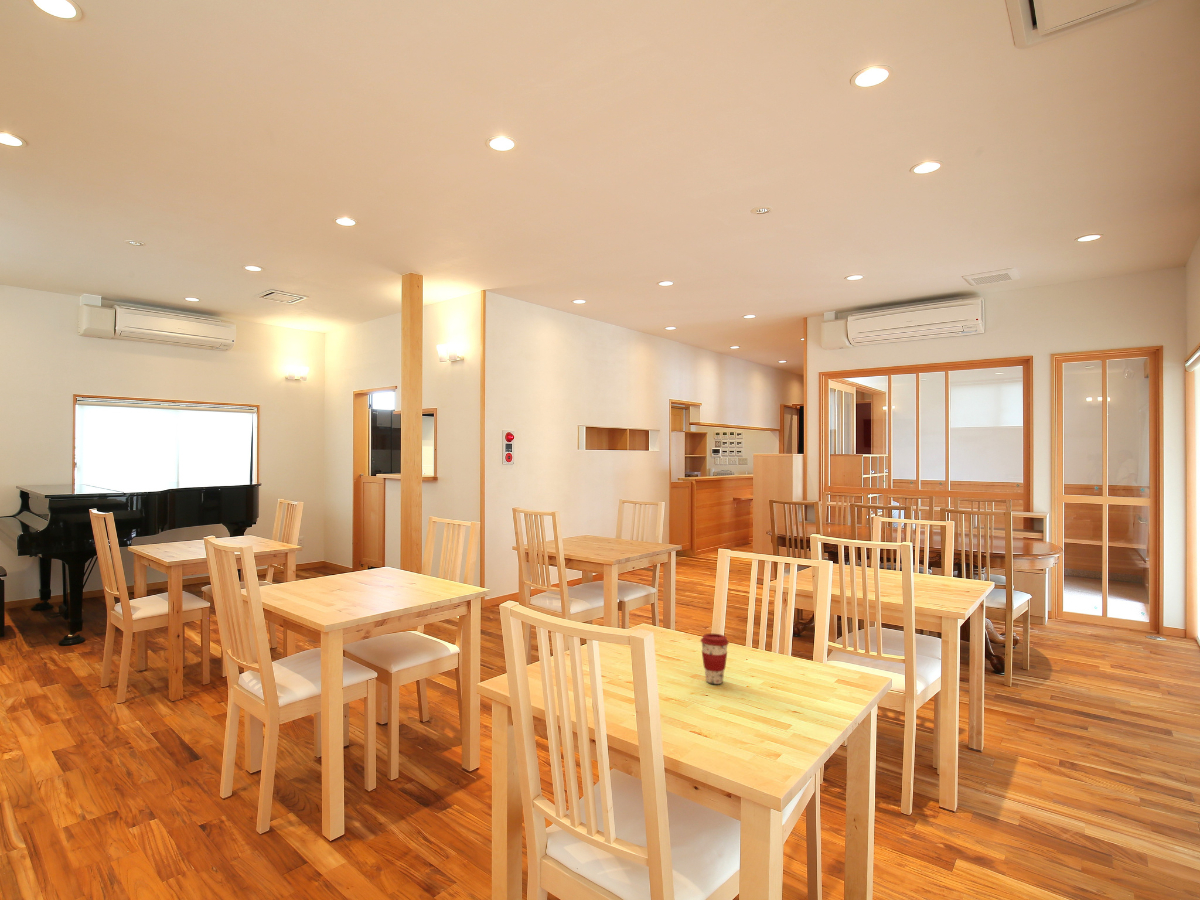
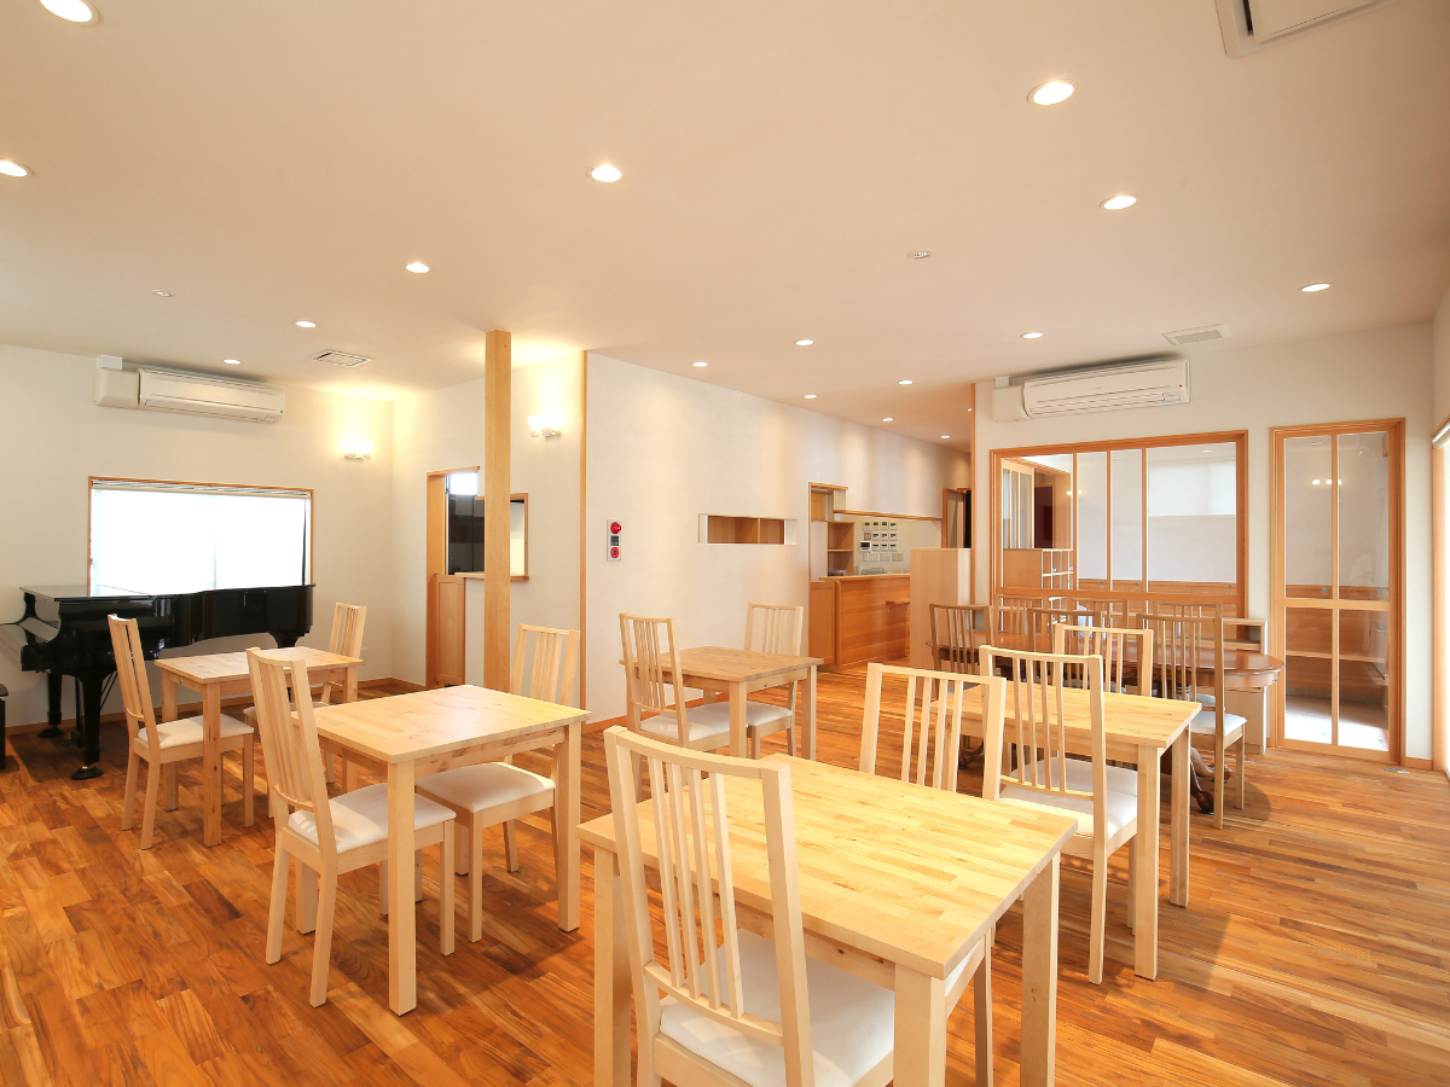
- coffee cup (714, 658)
